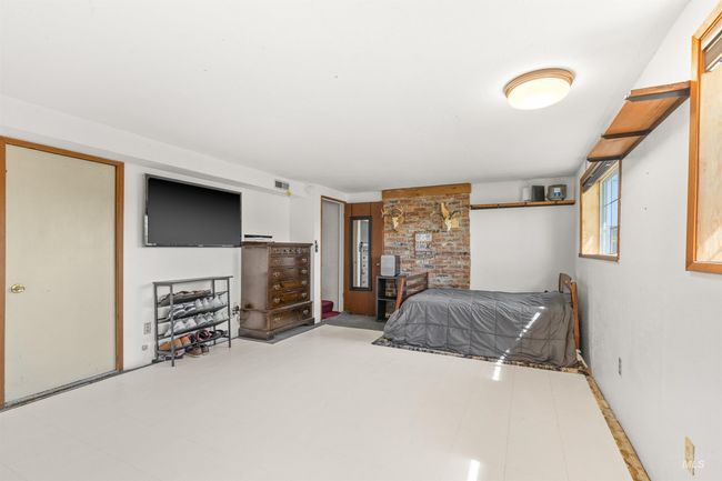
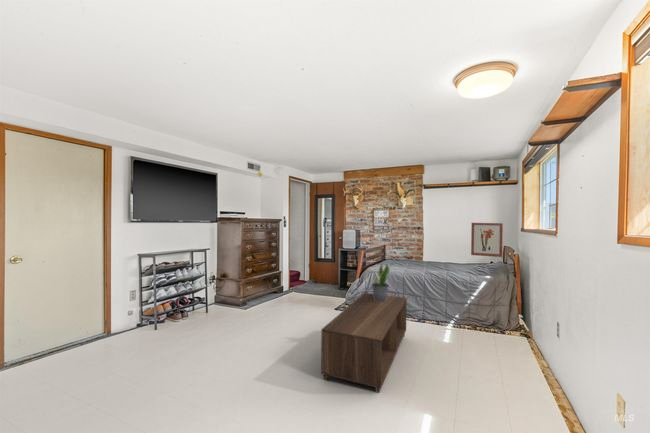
+ wall art (486, 239)
+ coffee table (370, 333)
+ potted plant (380, 281)
